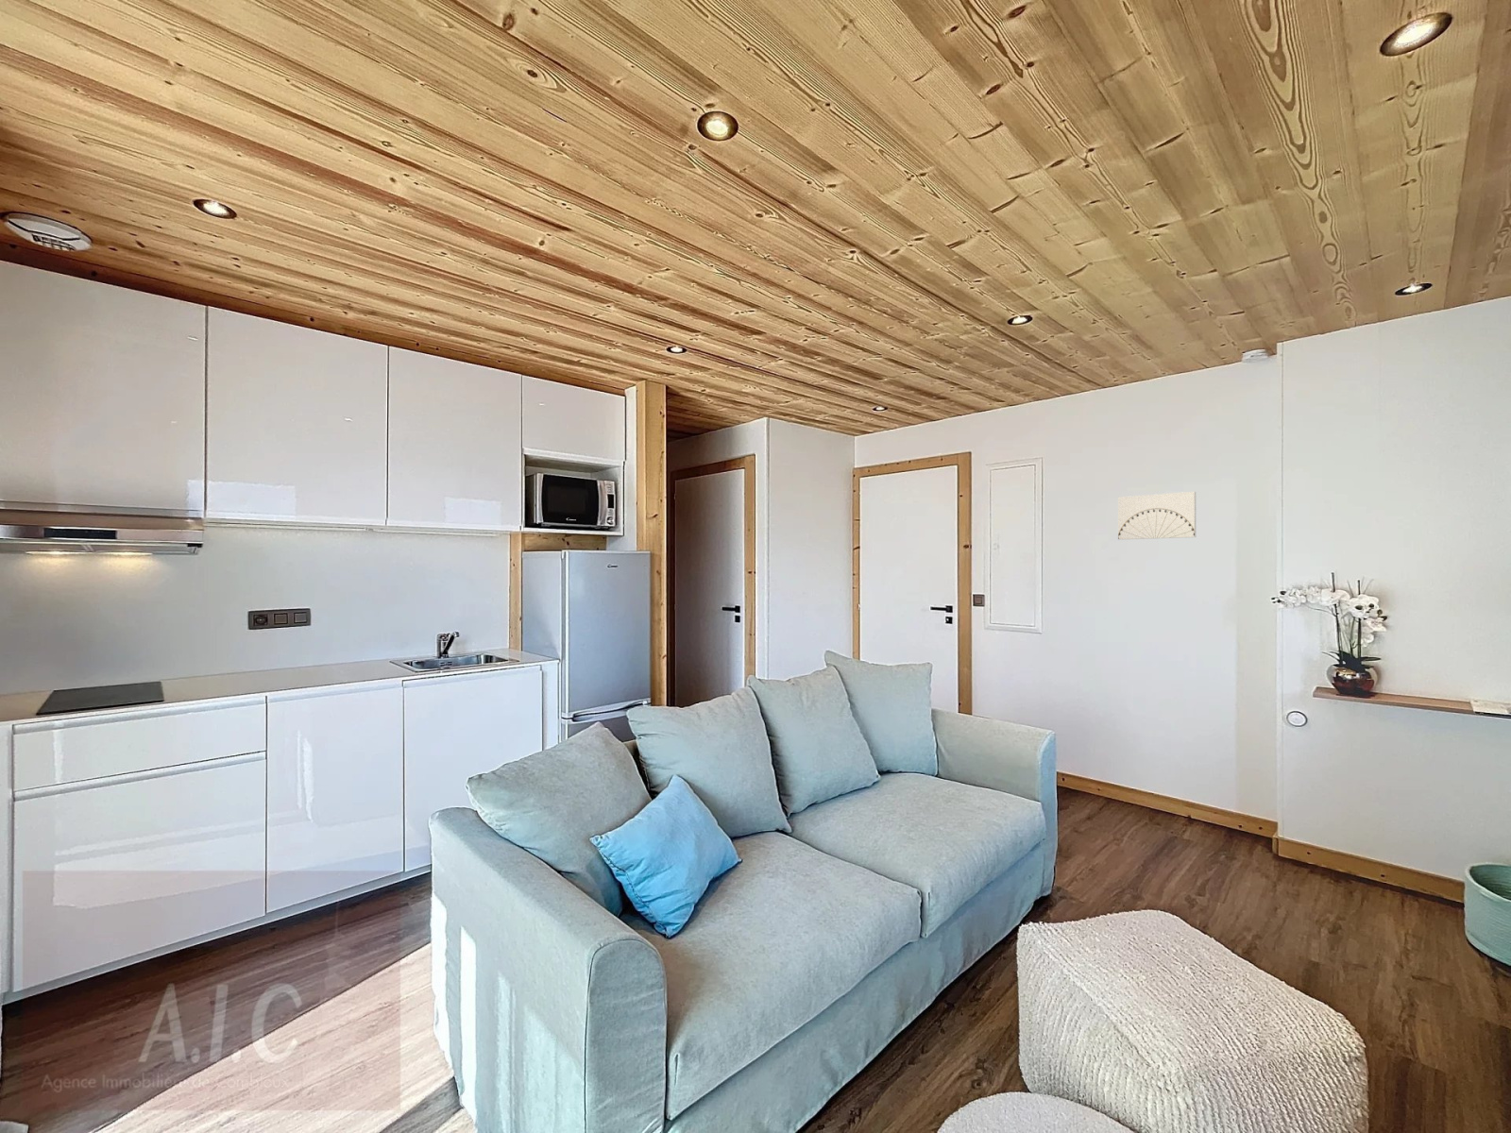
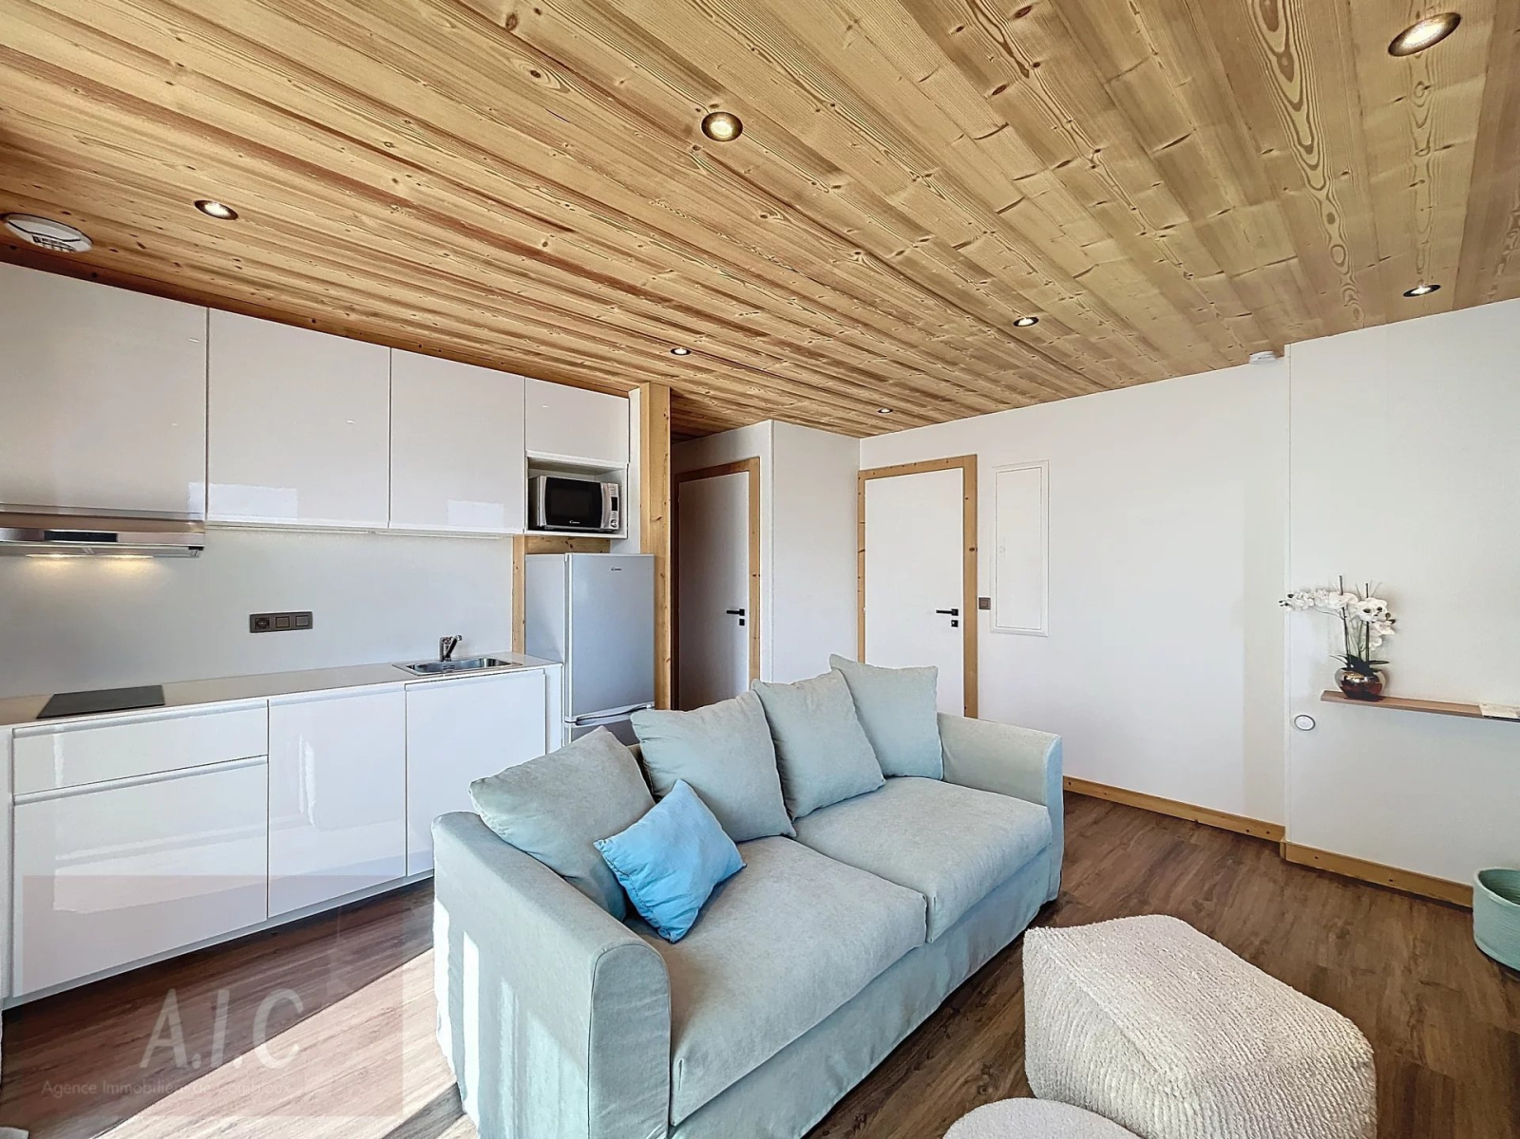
- wall art (1155, 517)
